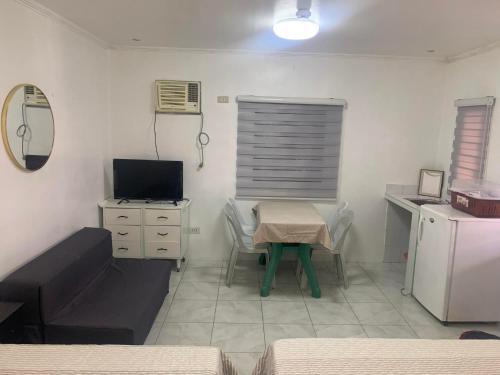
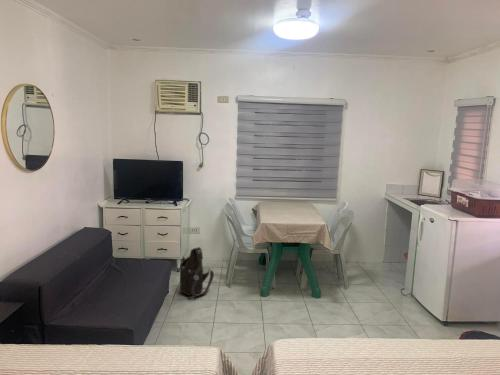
+ shoulder bag (195, 269)
